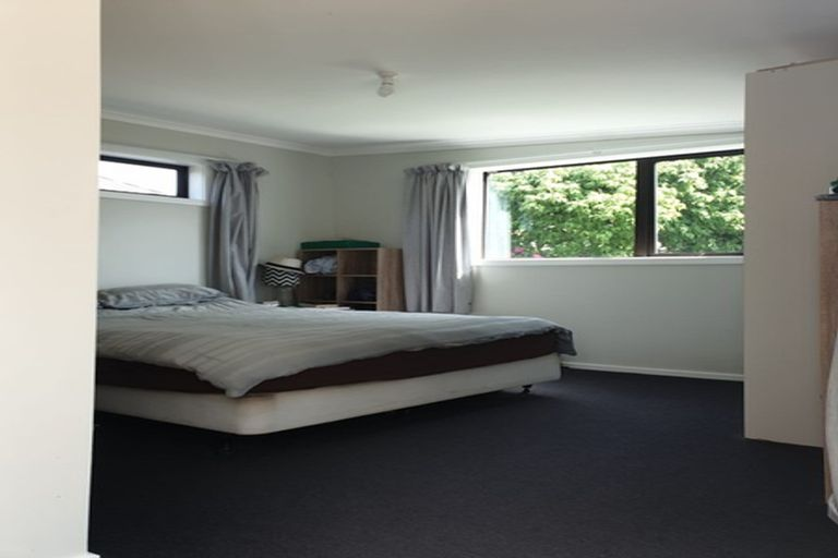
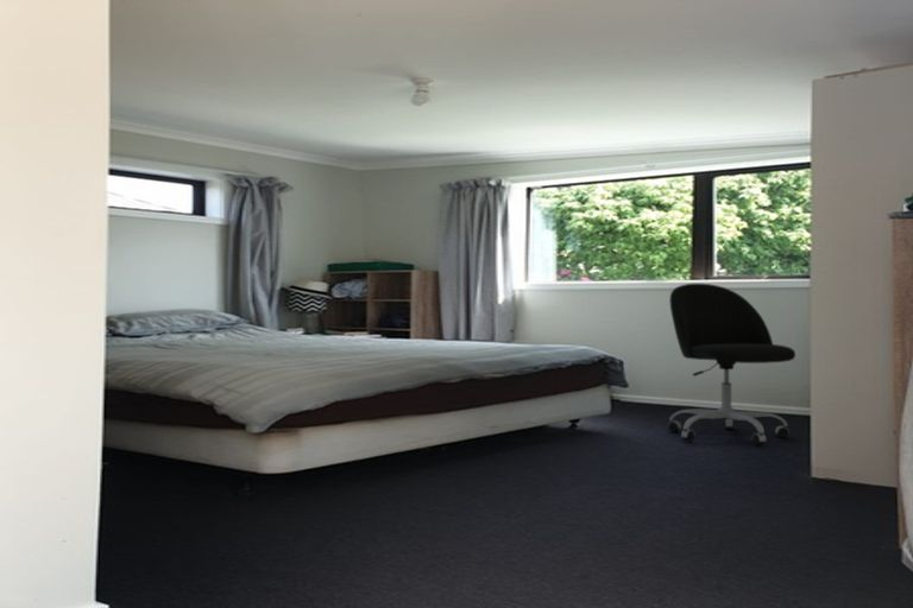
+ office chair (728, 359)
